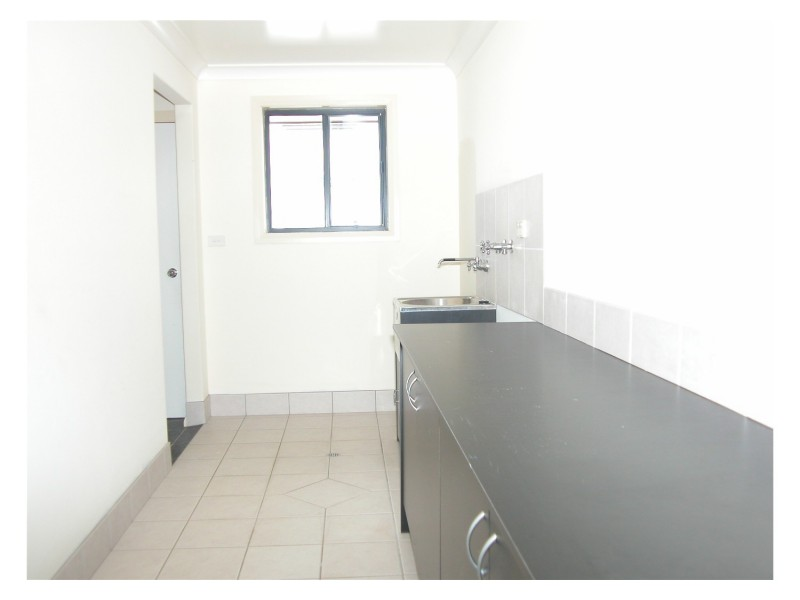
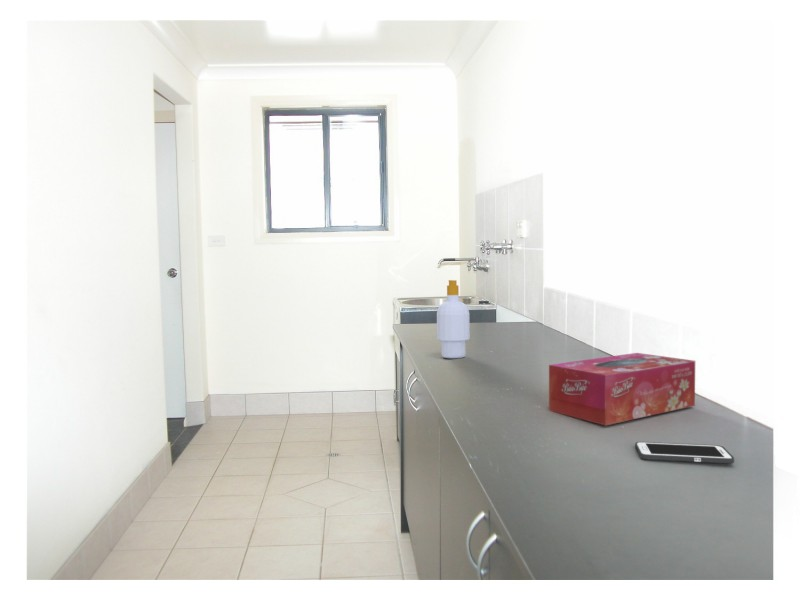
+ soap bottle (453, 318)
+ cell phone (682, 452)
+ tissue box (622, 385)
